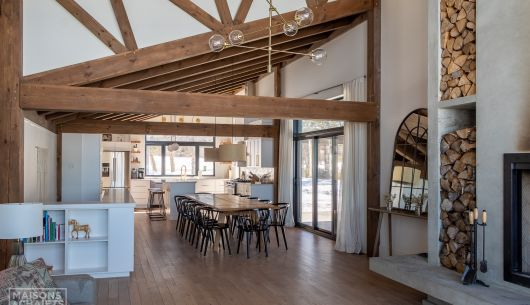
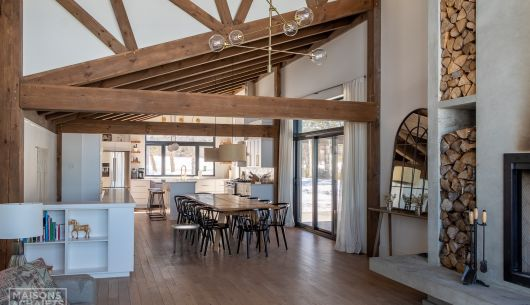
+ side table (187, 239)
